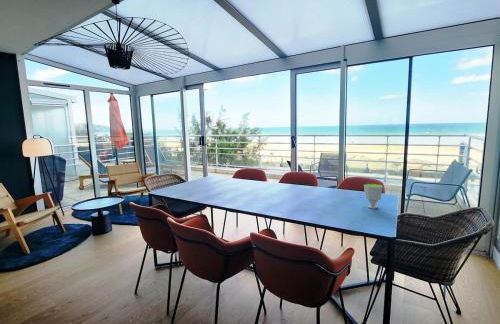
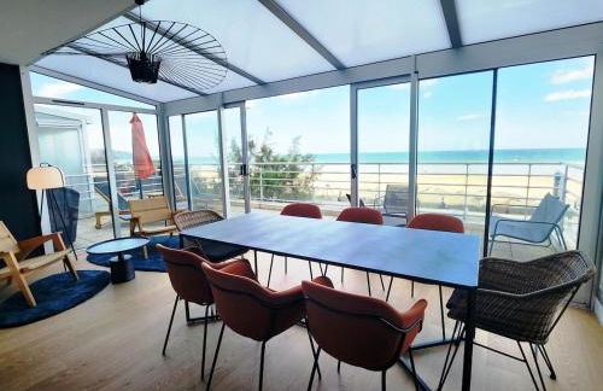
- cup (372, 196)
